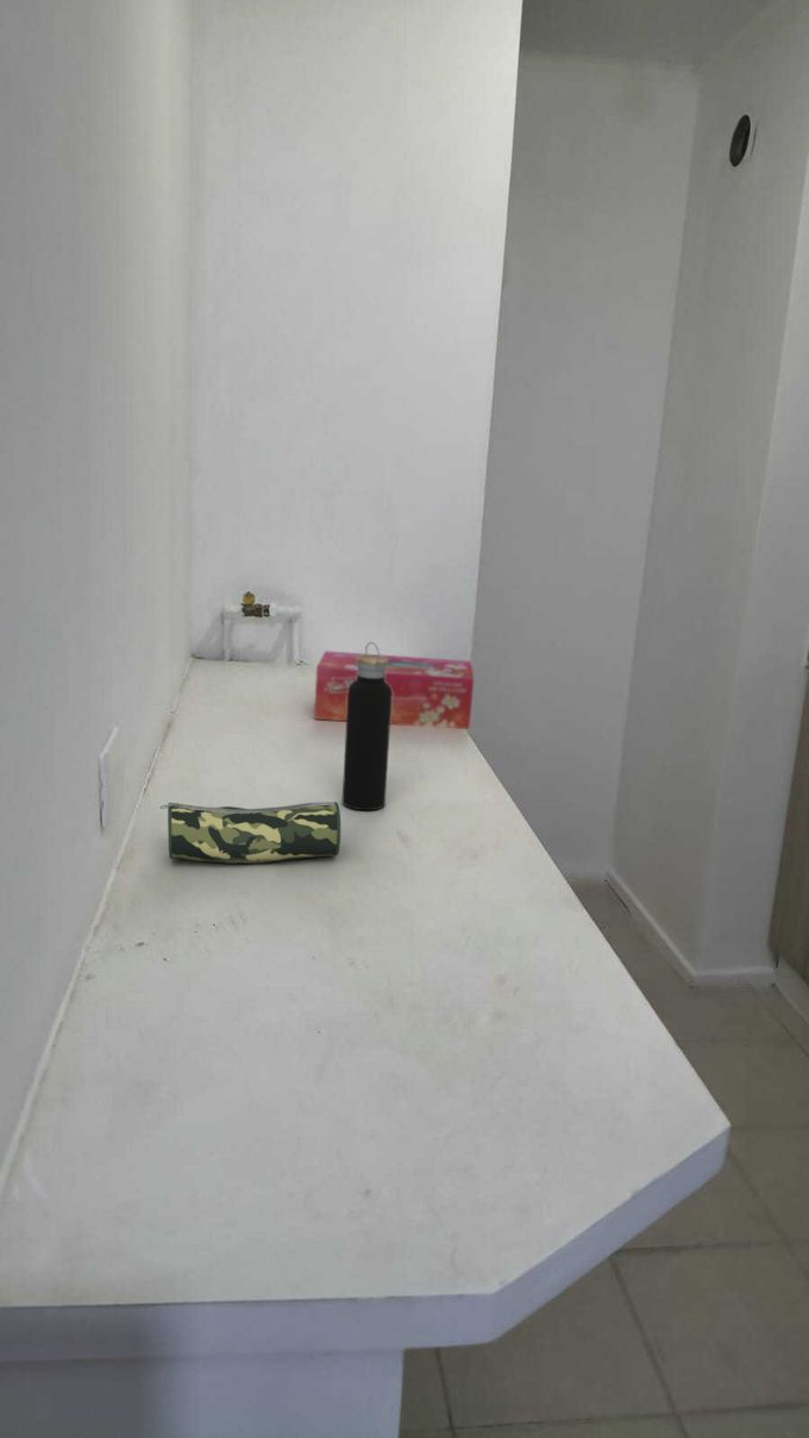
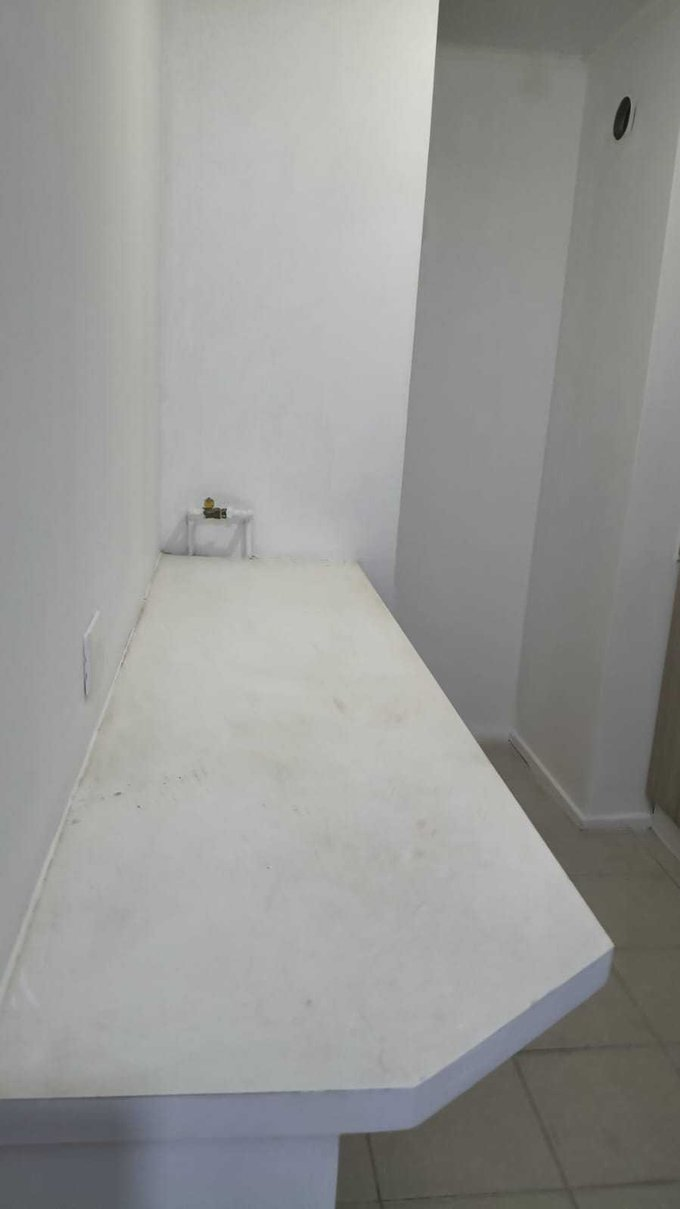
- water bottle (368, 724)
- pencil case (250, 831)
- tissue box (394, 689)
